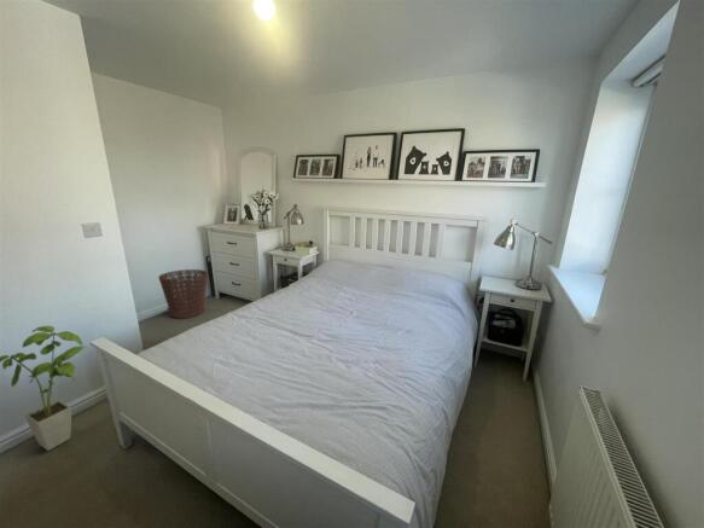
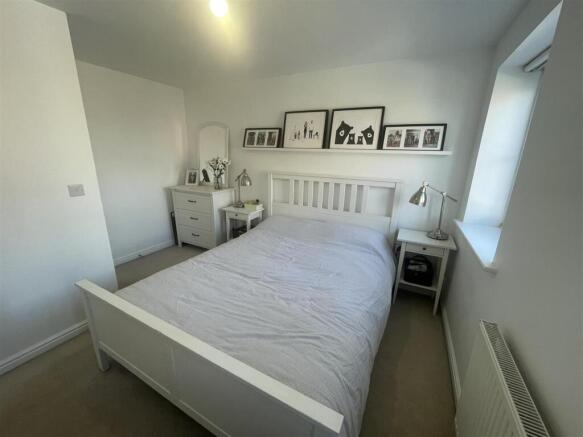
- house plant (53, 383)
- basket (186, 294)
